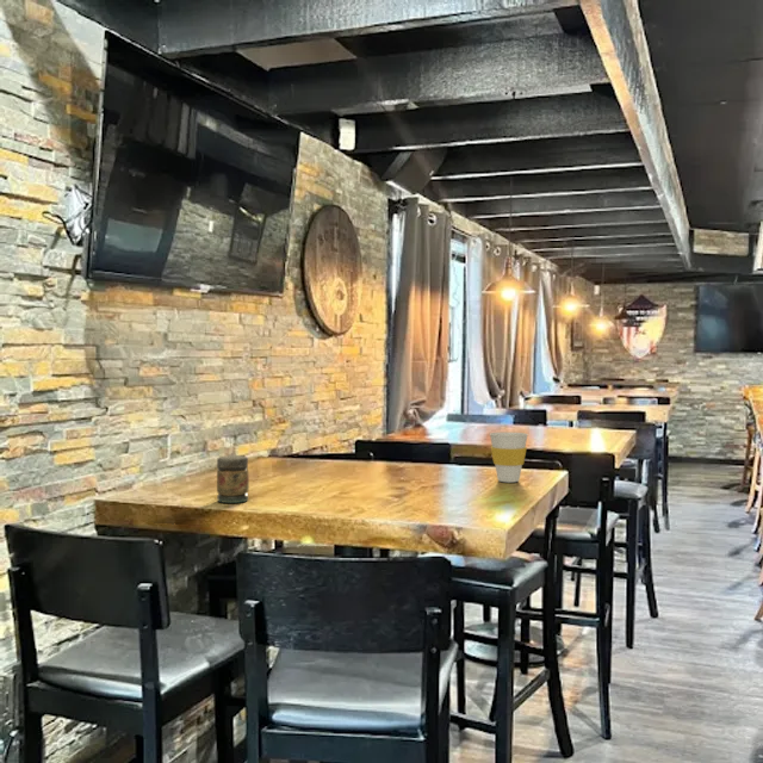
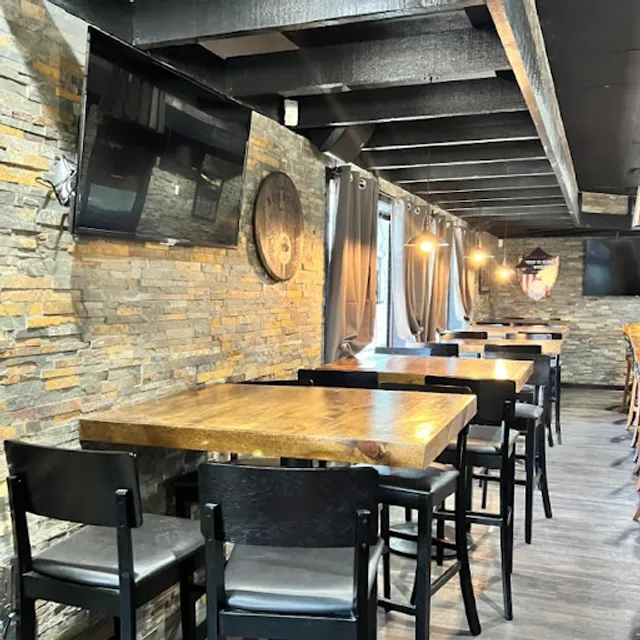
- cup (508, 457)
- jar (232, 478)
